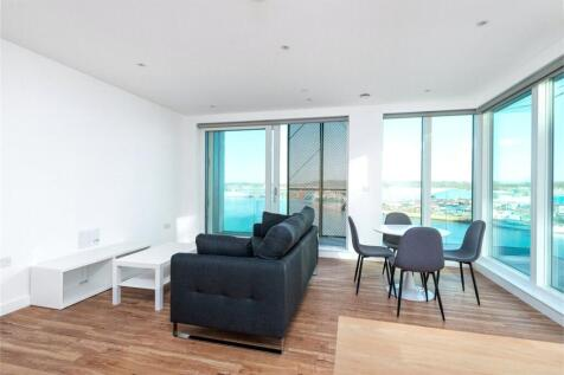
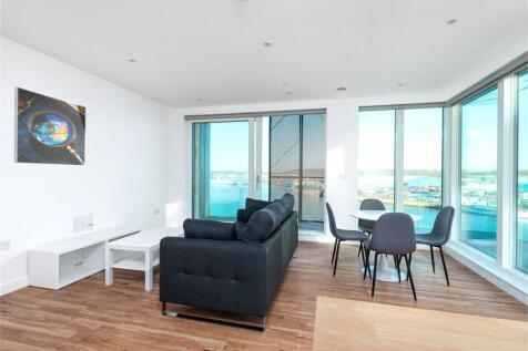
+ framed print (54, 131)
